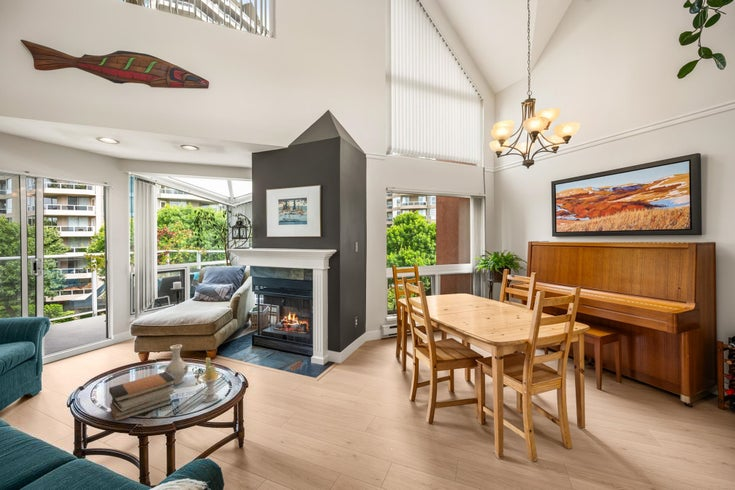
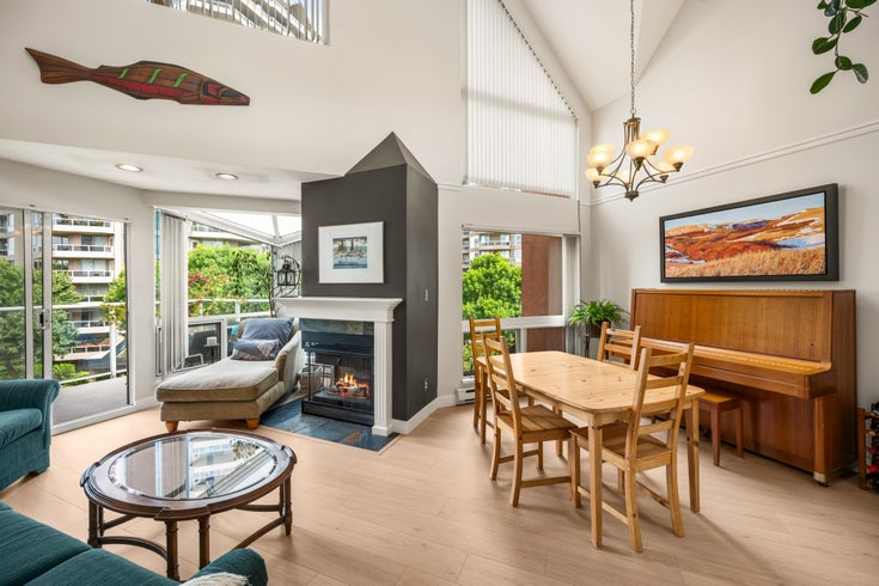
- vase (176, 364)
- candle (210, 378)
- book stack (143, 395)
